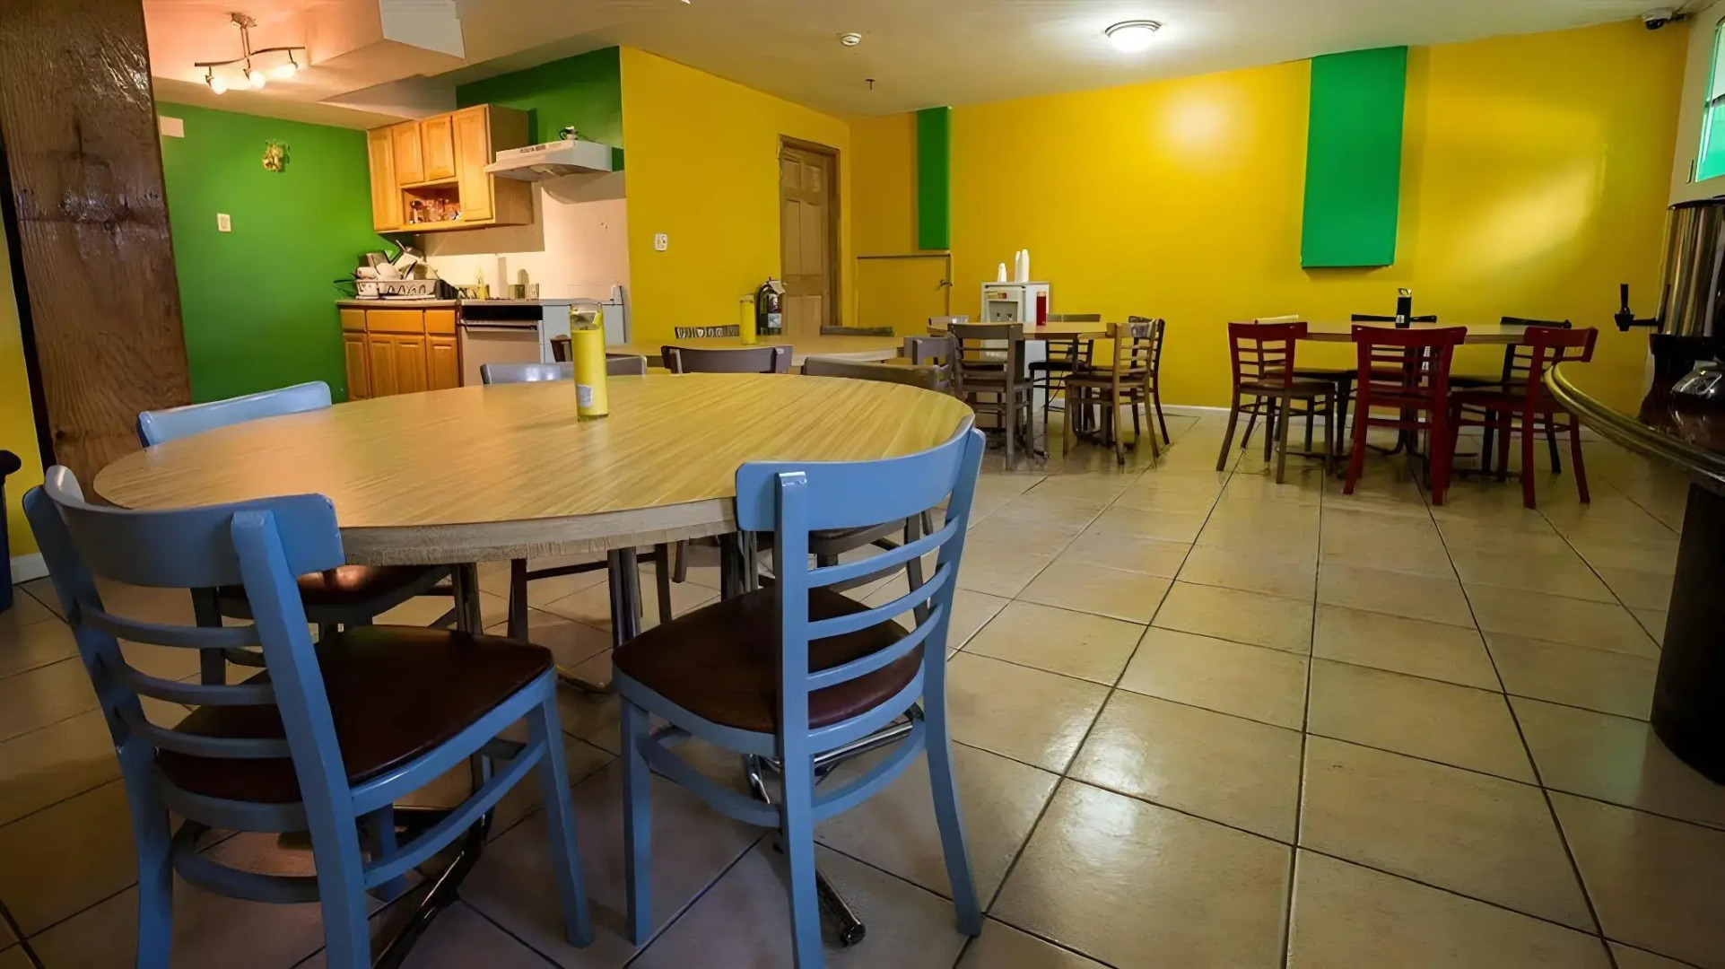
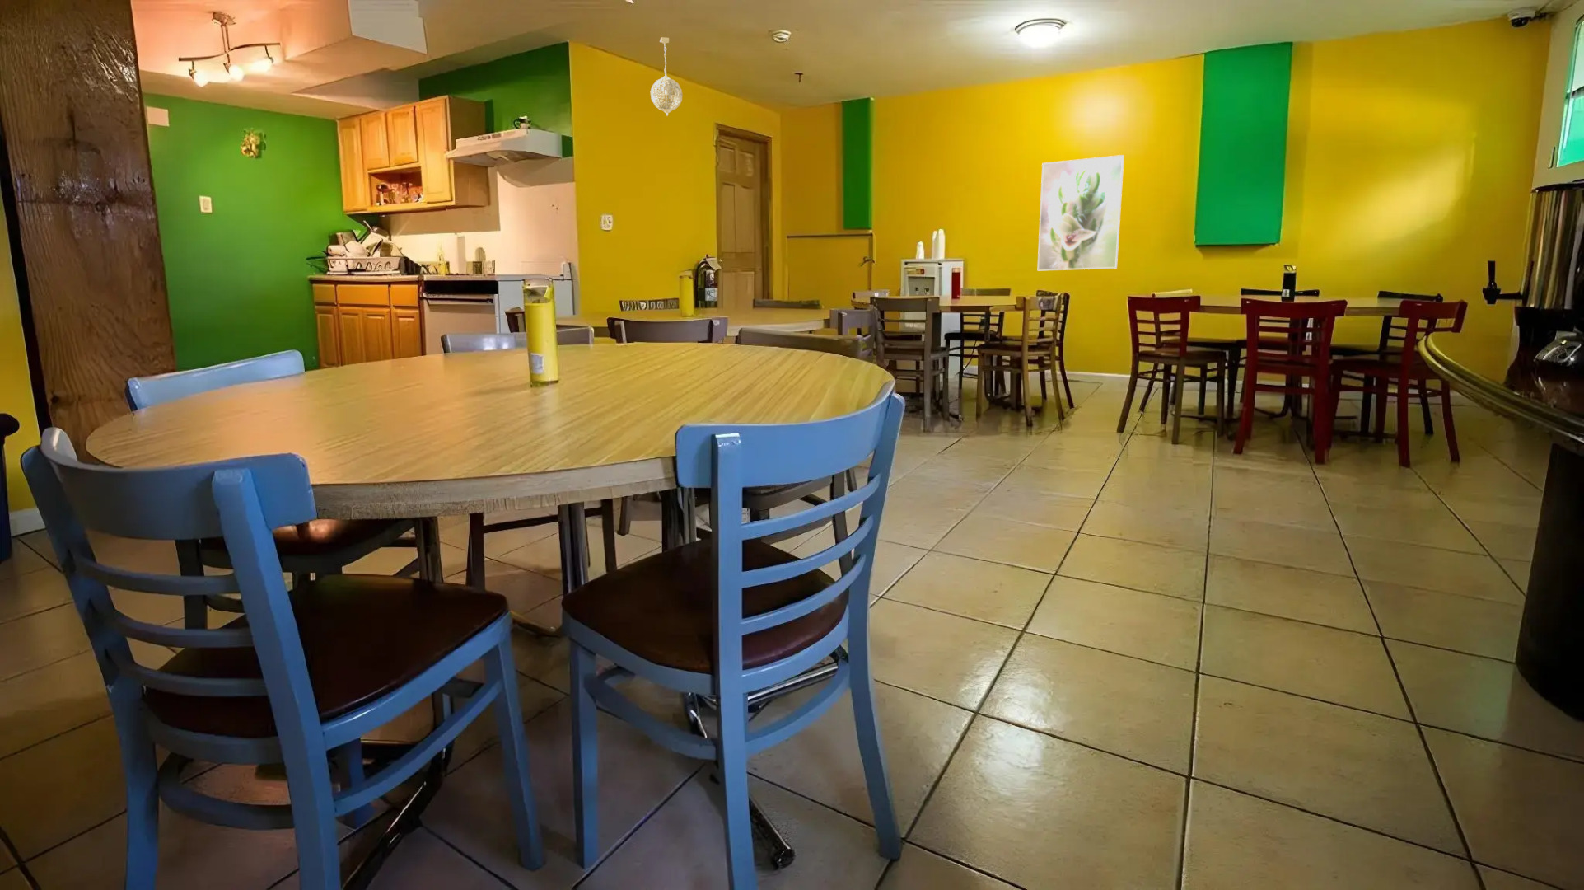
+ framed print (1079, 215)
+ pendant light (666, 77)
